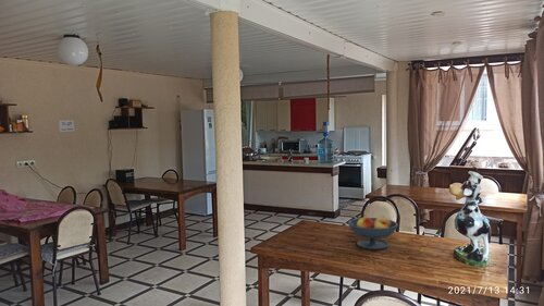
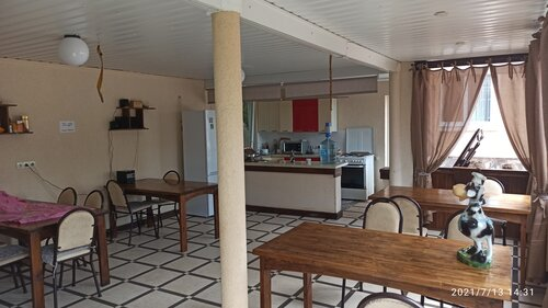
- fruit bowl (372, 230)
